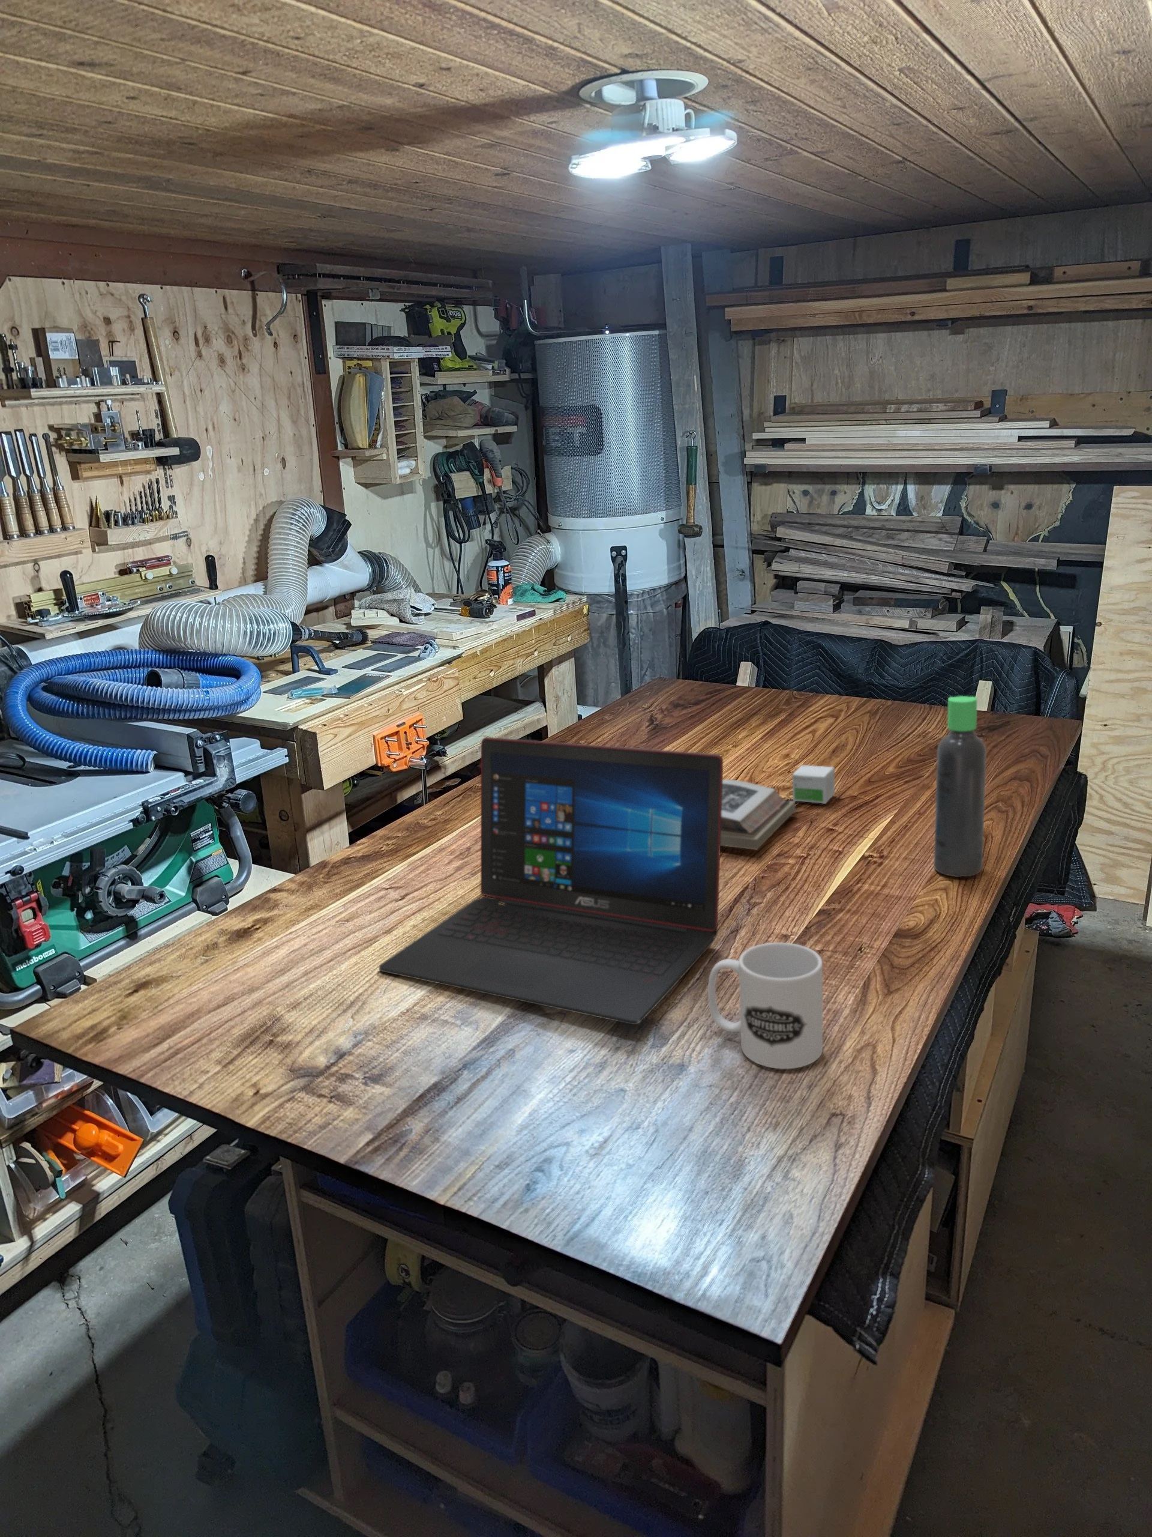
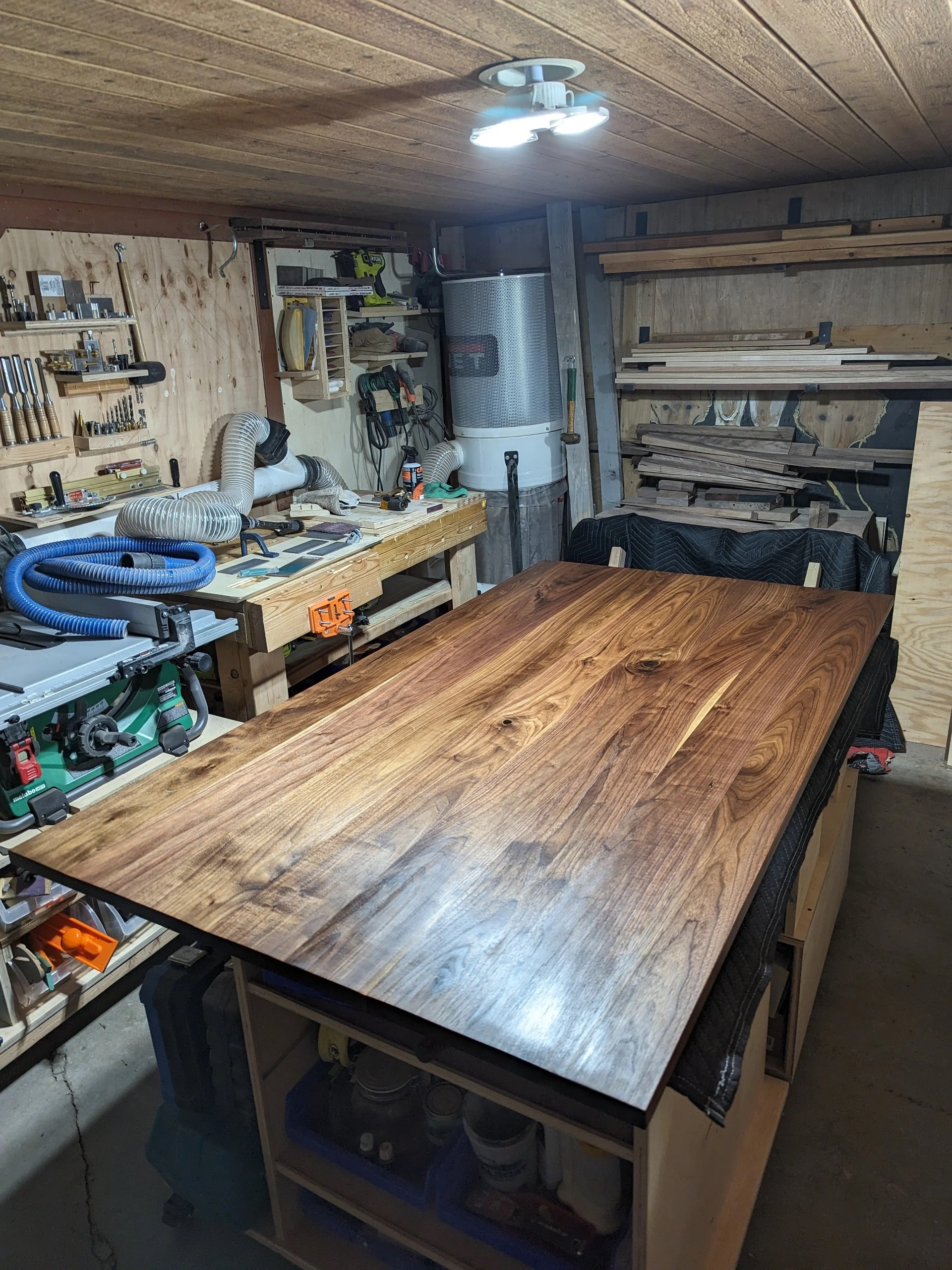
- small box (813, 784)
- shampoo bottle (961, 785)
- book (721, 800)
- laptop (549, 864)
- mug (764, 1001)
